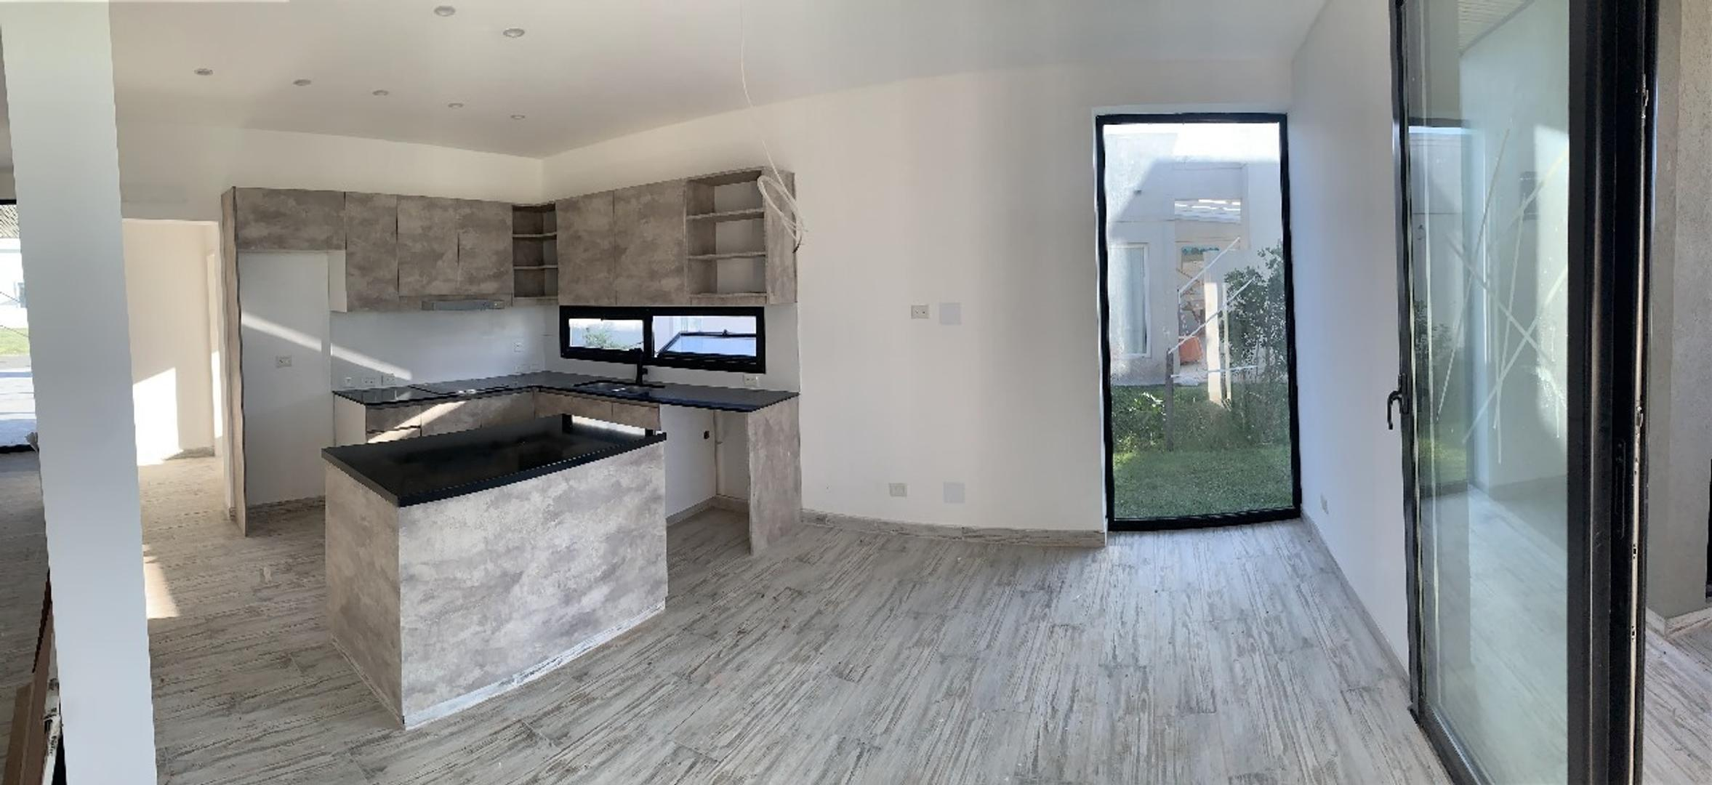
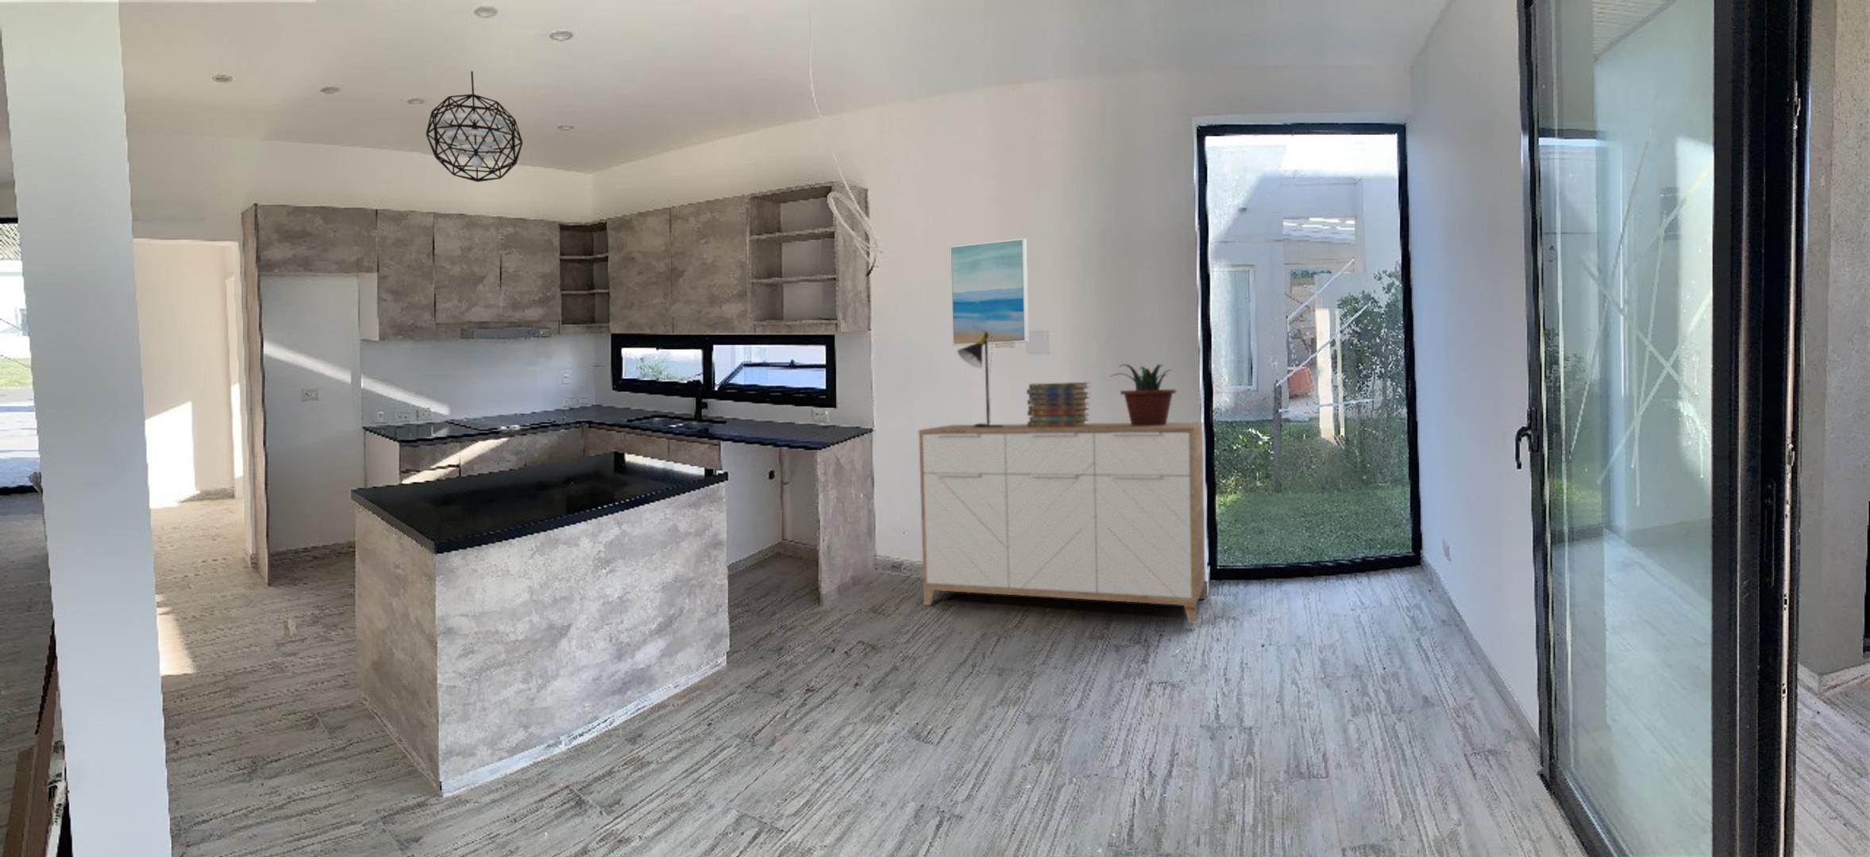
+ sideboard (1061, 514)
+ table lamp (985, 379)
+ potted plant (1141, 393)
+ book stack (1059, 404)
+ wall art (989, 293)
+ pendant light (473, 126)
